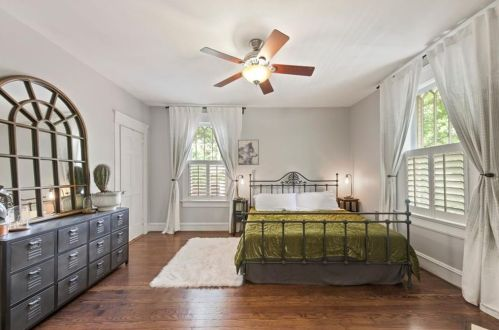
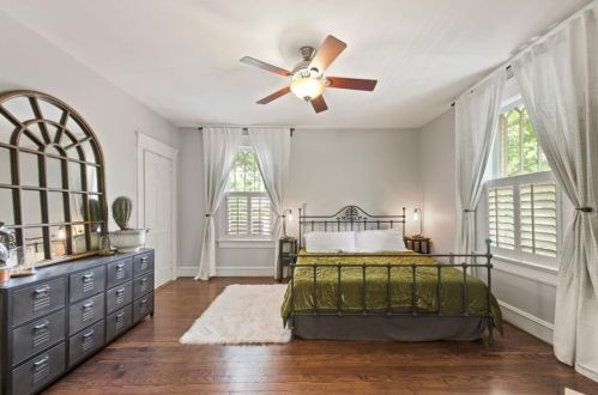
- wall art (248, 152)
